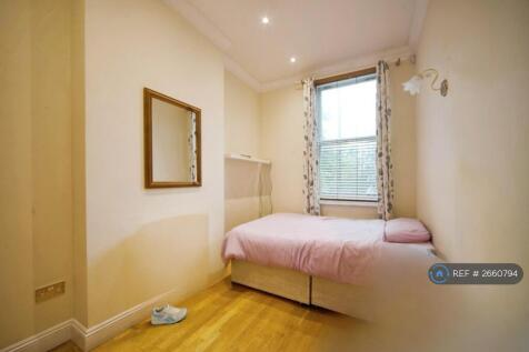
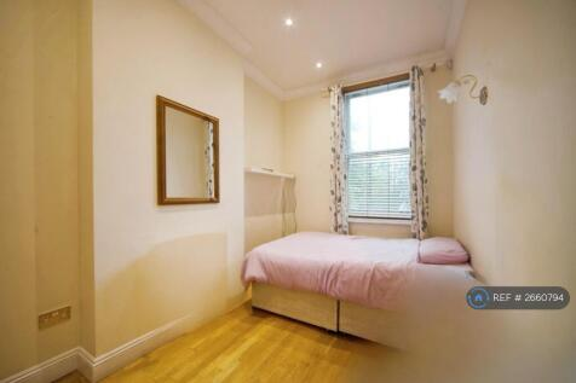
- sneaker (169, 312)
